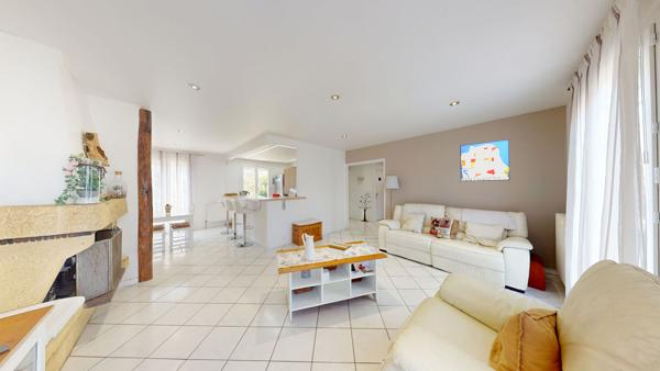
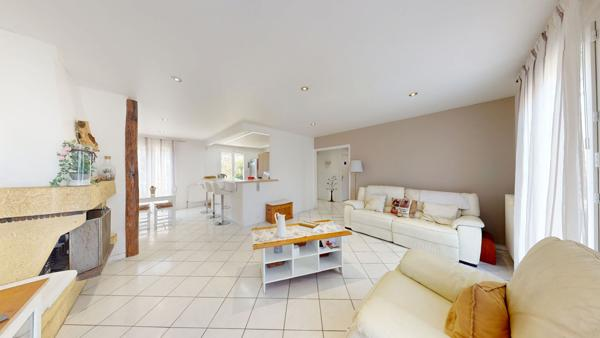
- wall art (483, 161)
